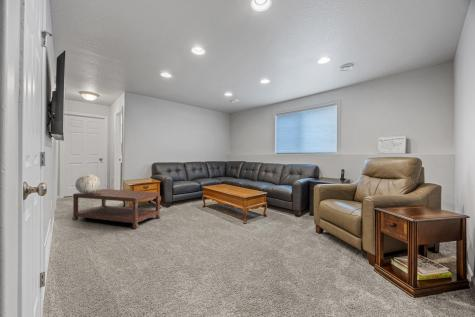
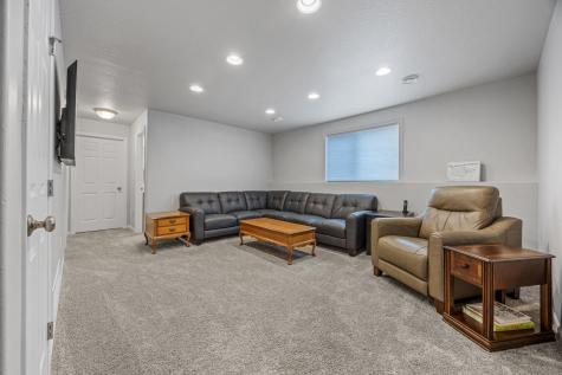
- decorative sphere (88, 183)
- coffee table (116, 206)
